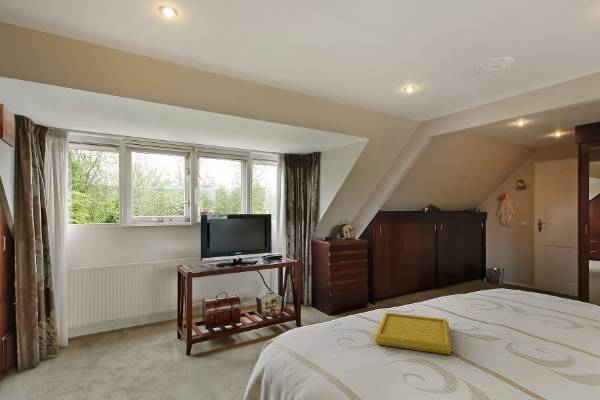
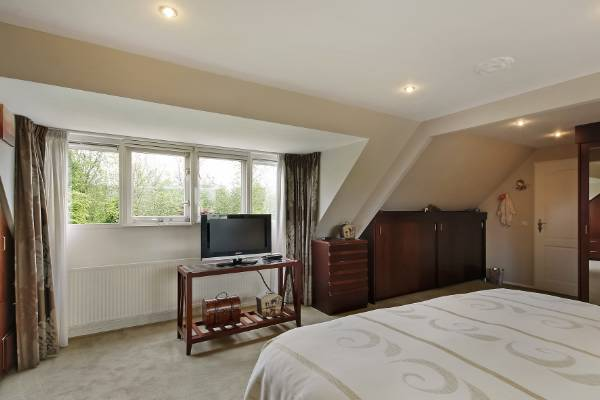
- serving tray (413, 330)
